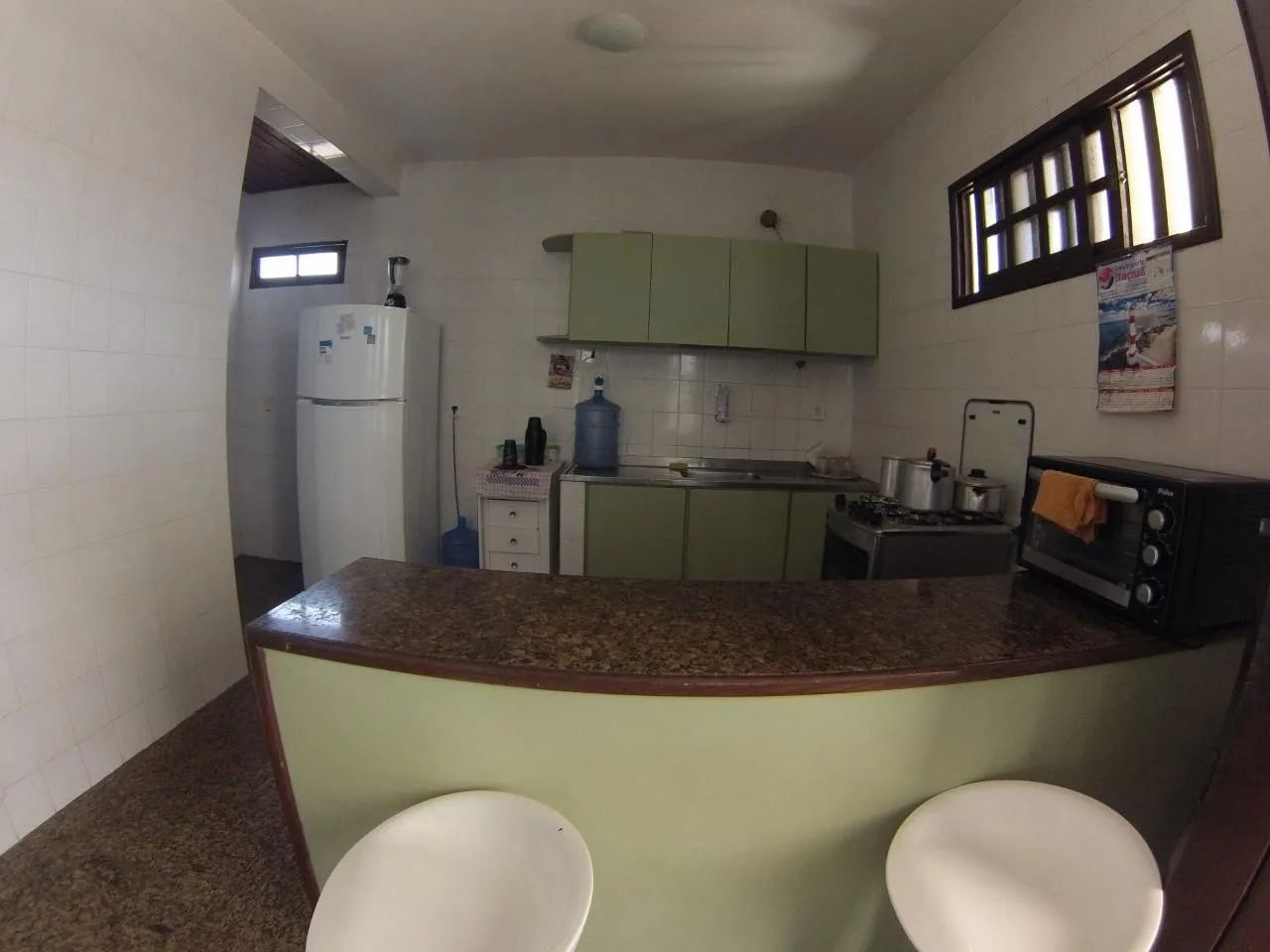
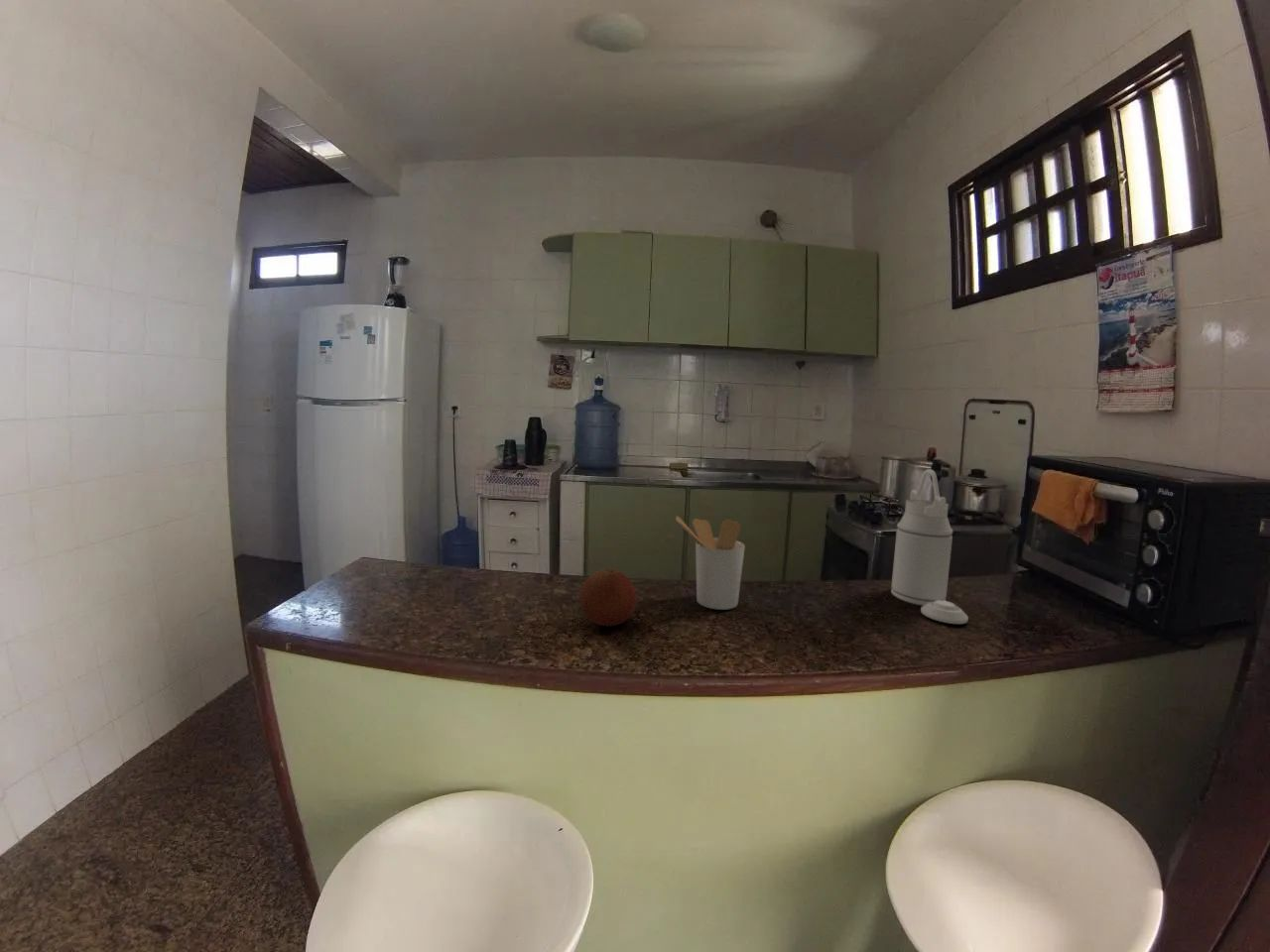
+ milk can (934, 538)
+ utensil holder (706, 558)
+ fruit (608, 596)
